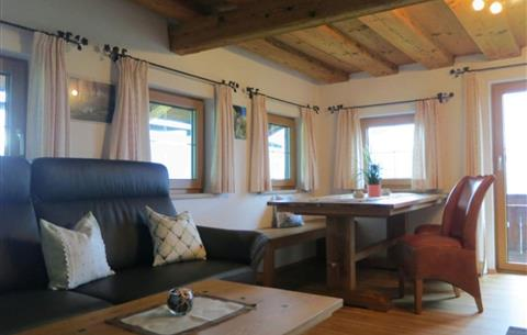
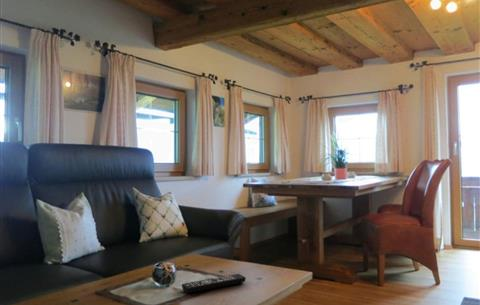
+ remote control (214, 283)
